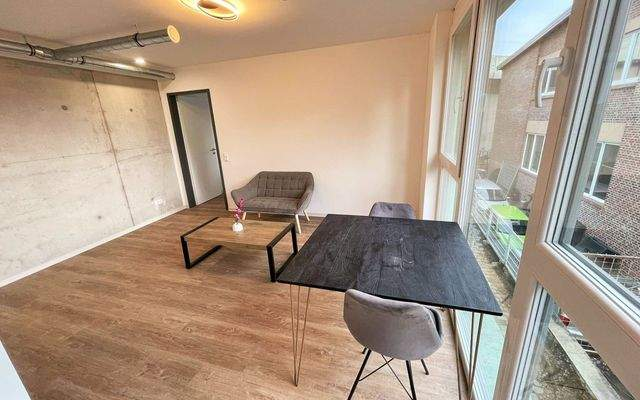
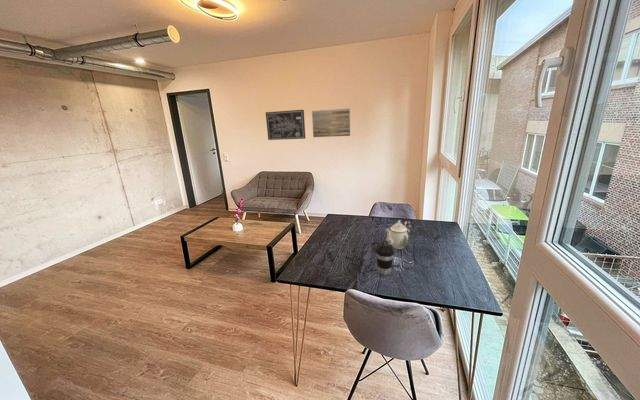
+ wall art (285, 125)
+ wall art (330, 123)
+ coffee cup (384, 260)
+ teapot (398, 233)
